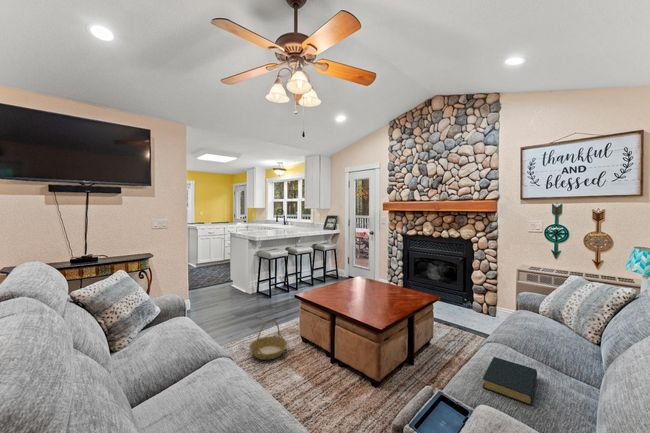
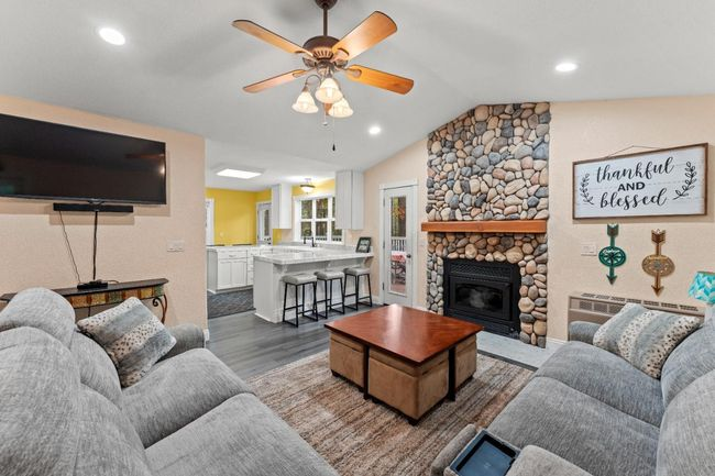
- basket (268, 337)
- hardback book (510, 378)
